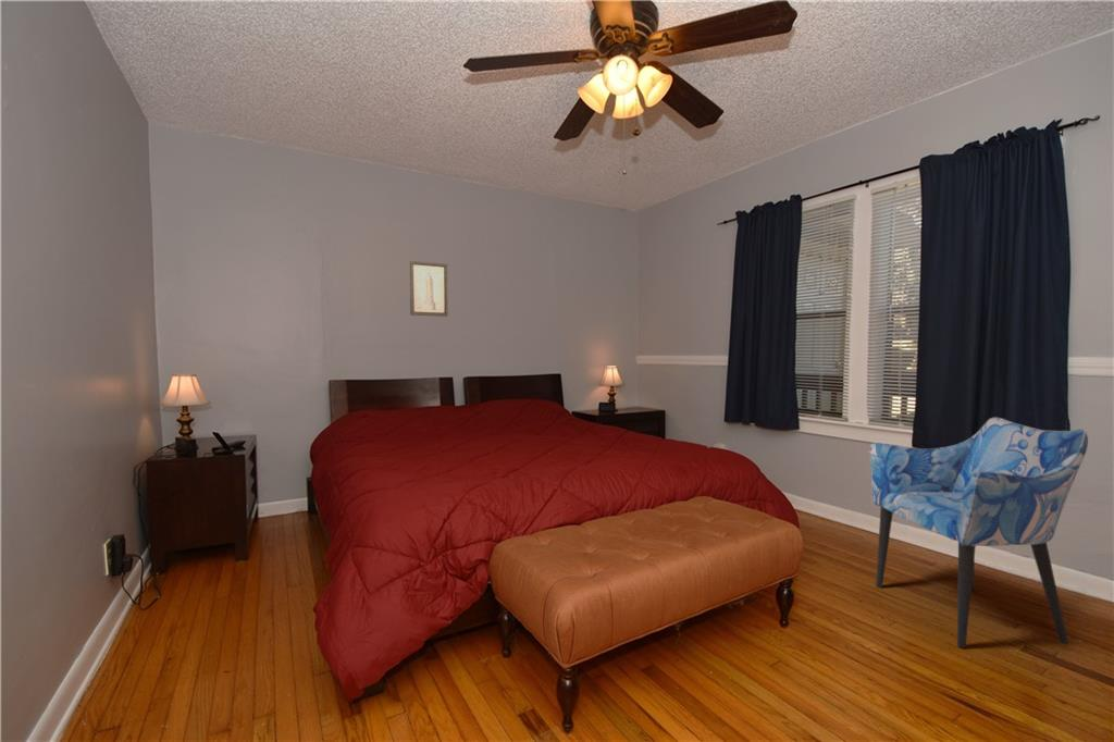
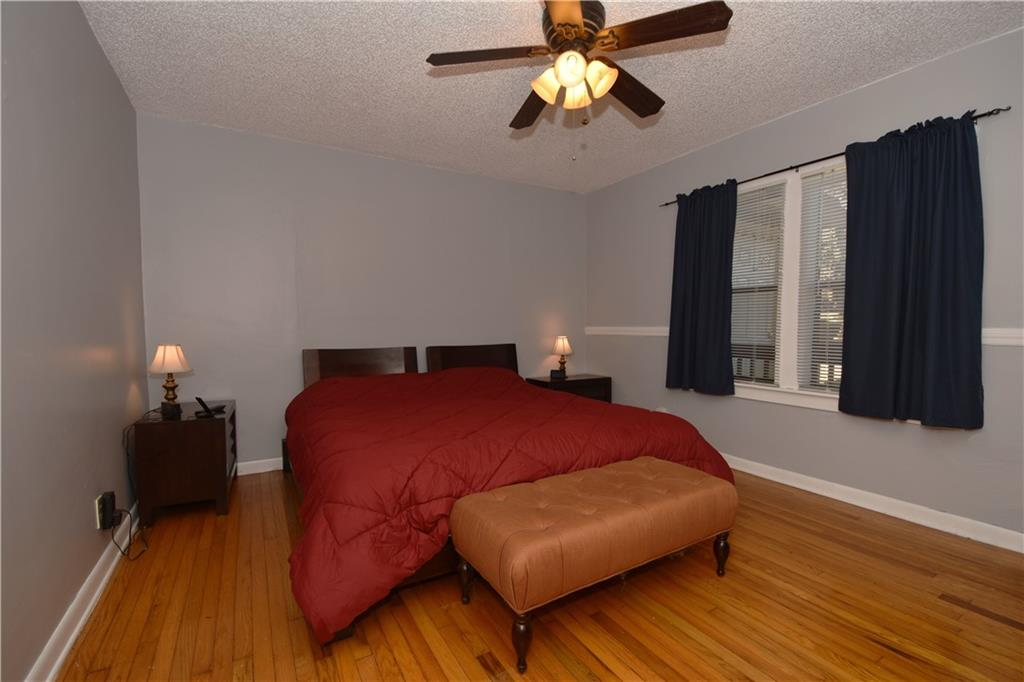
- wall art (429, 288)
- armchair (977, 518)
